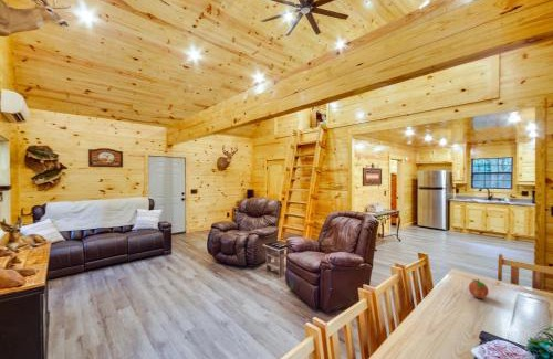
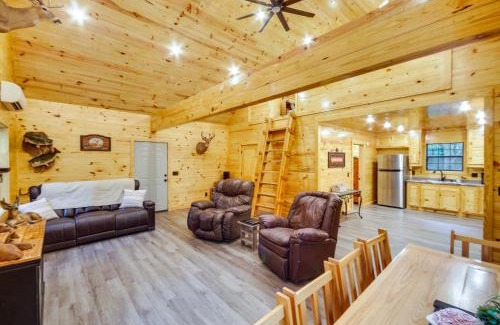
- fruit (478, 287)
